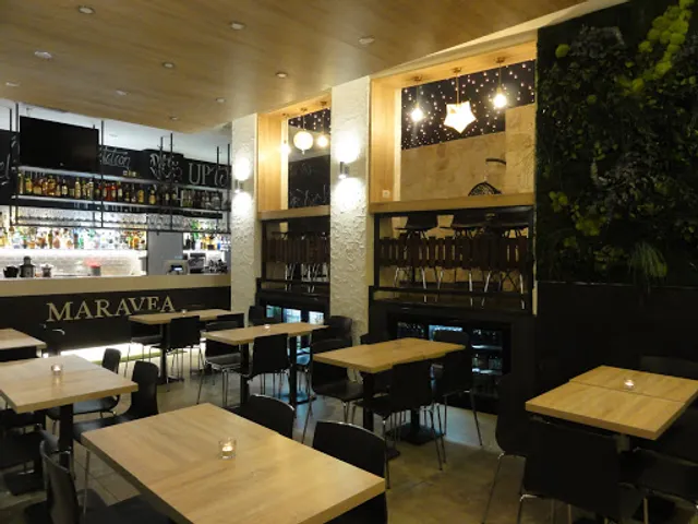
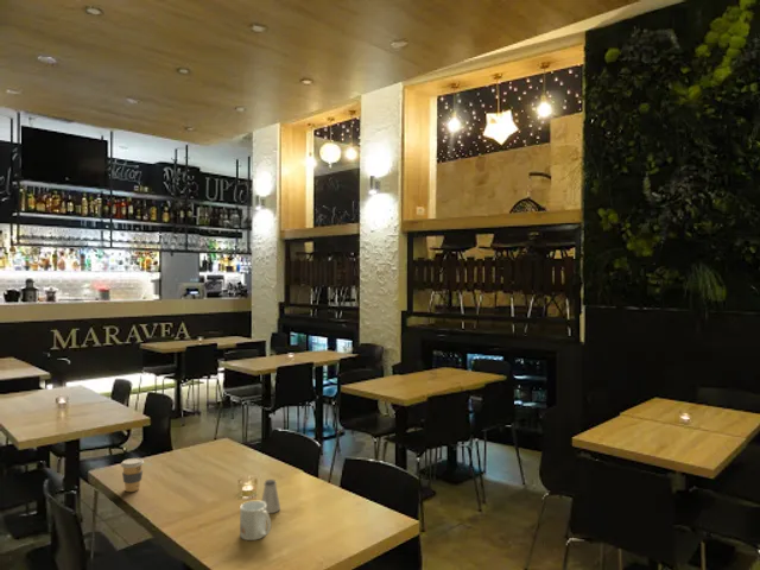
+ coffee cup (132, 475)
+ mug (256, 521)
+ saltshaker (270, 494)
